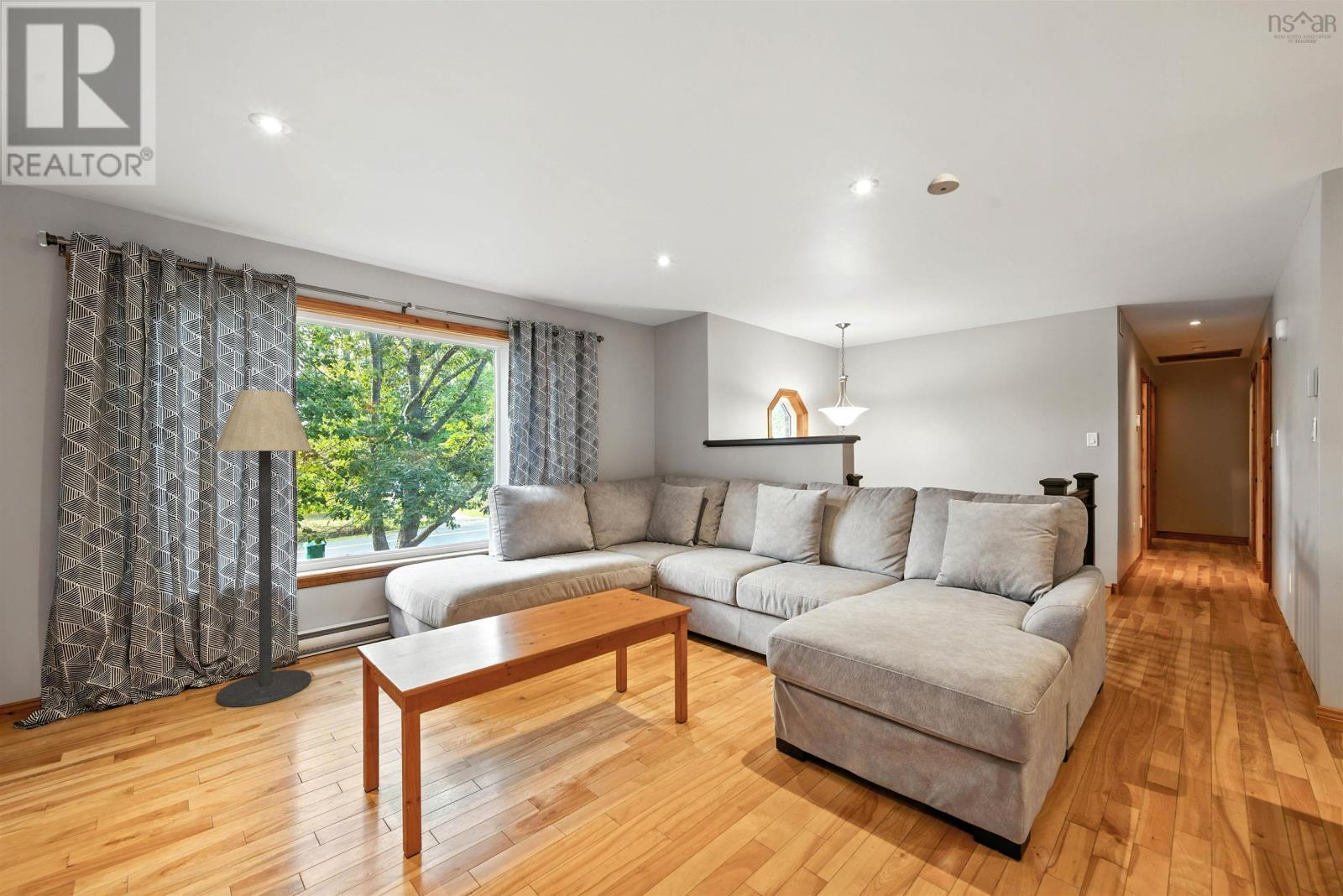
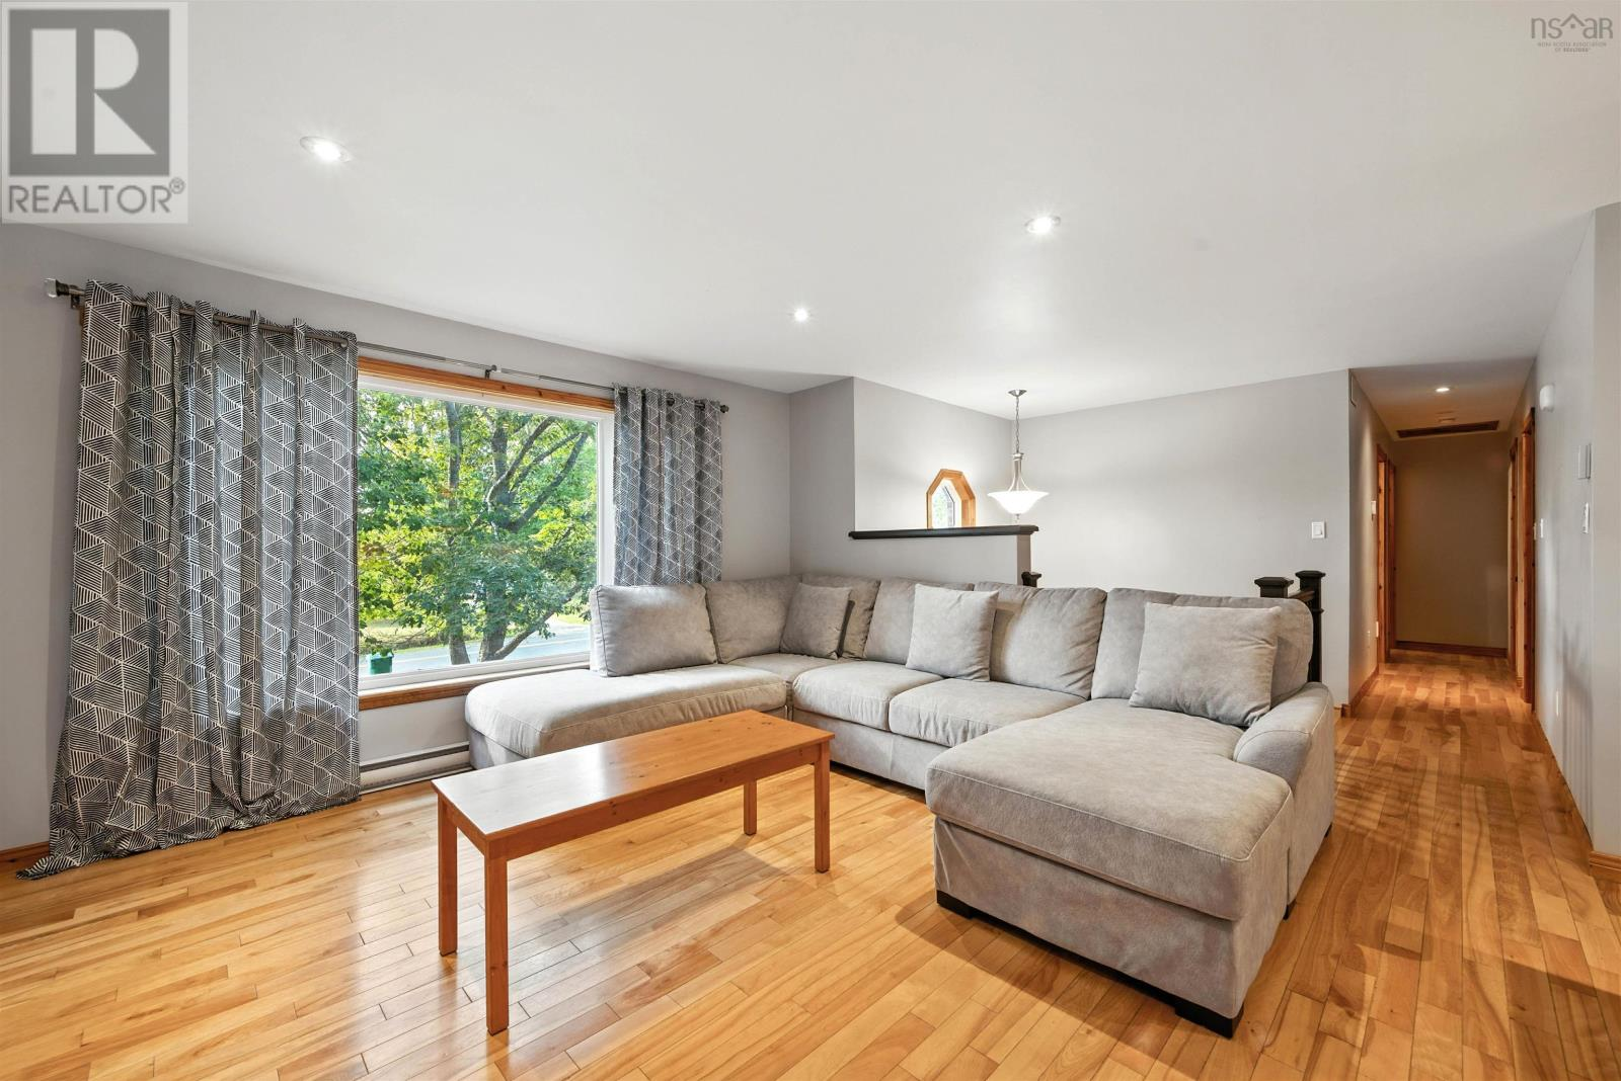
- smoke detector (943, 182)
- floor lamp (264, 540)
